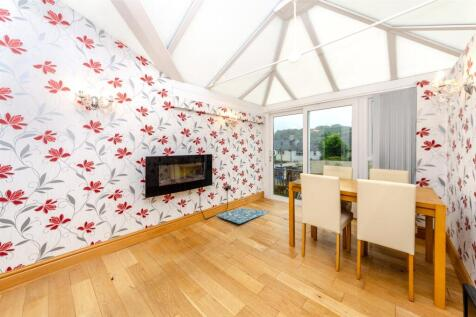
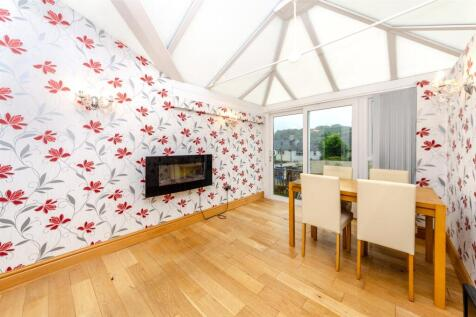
- rug (249, 211)
